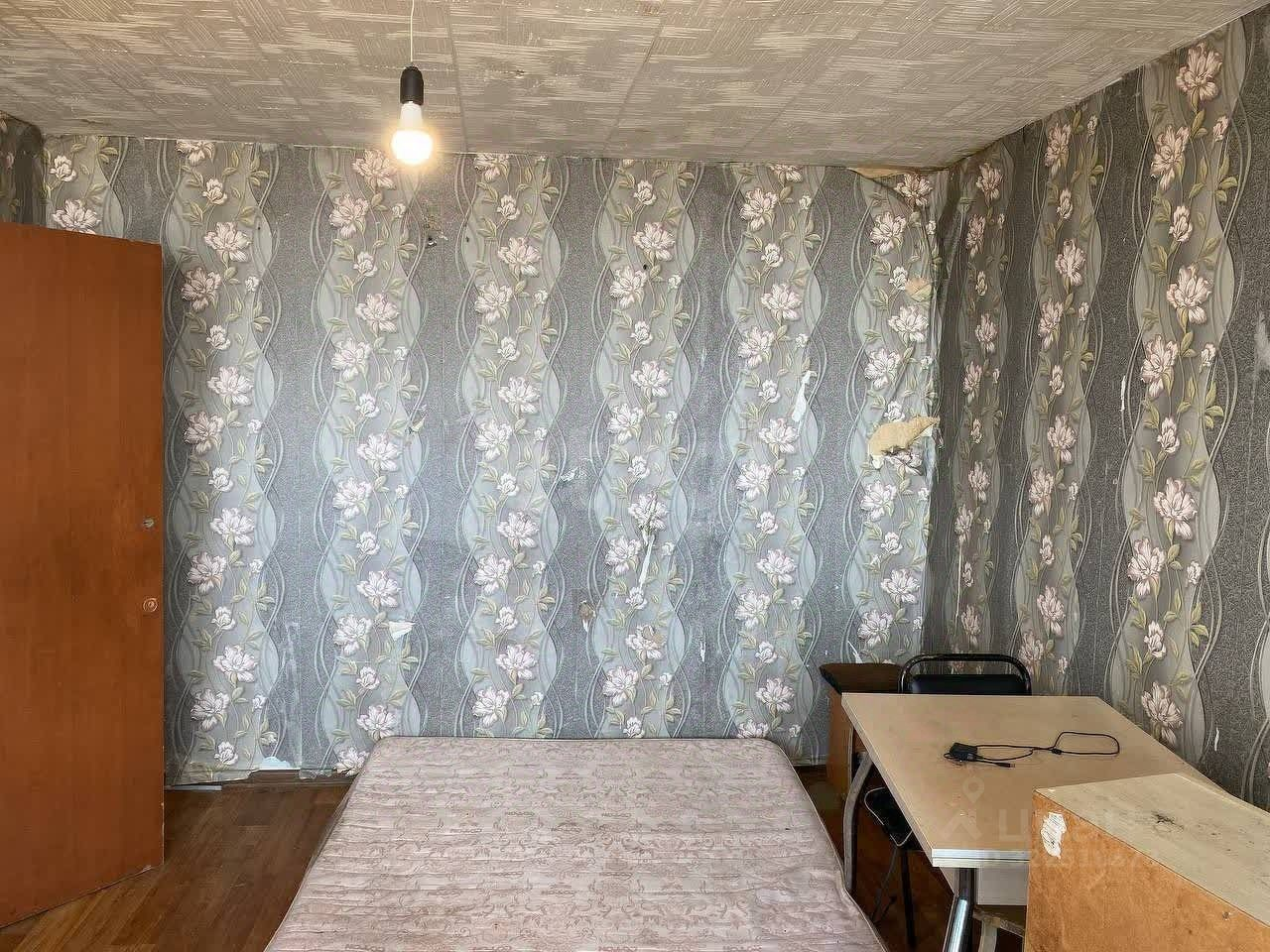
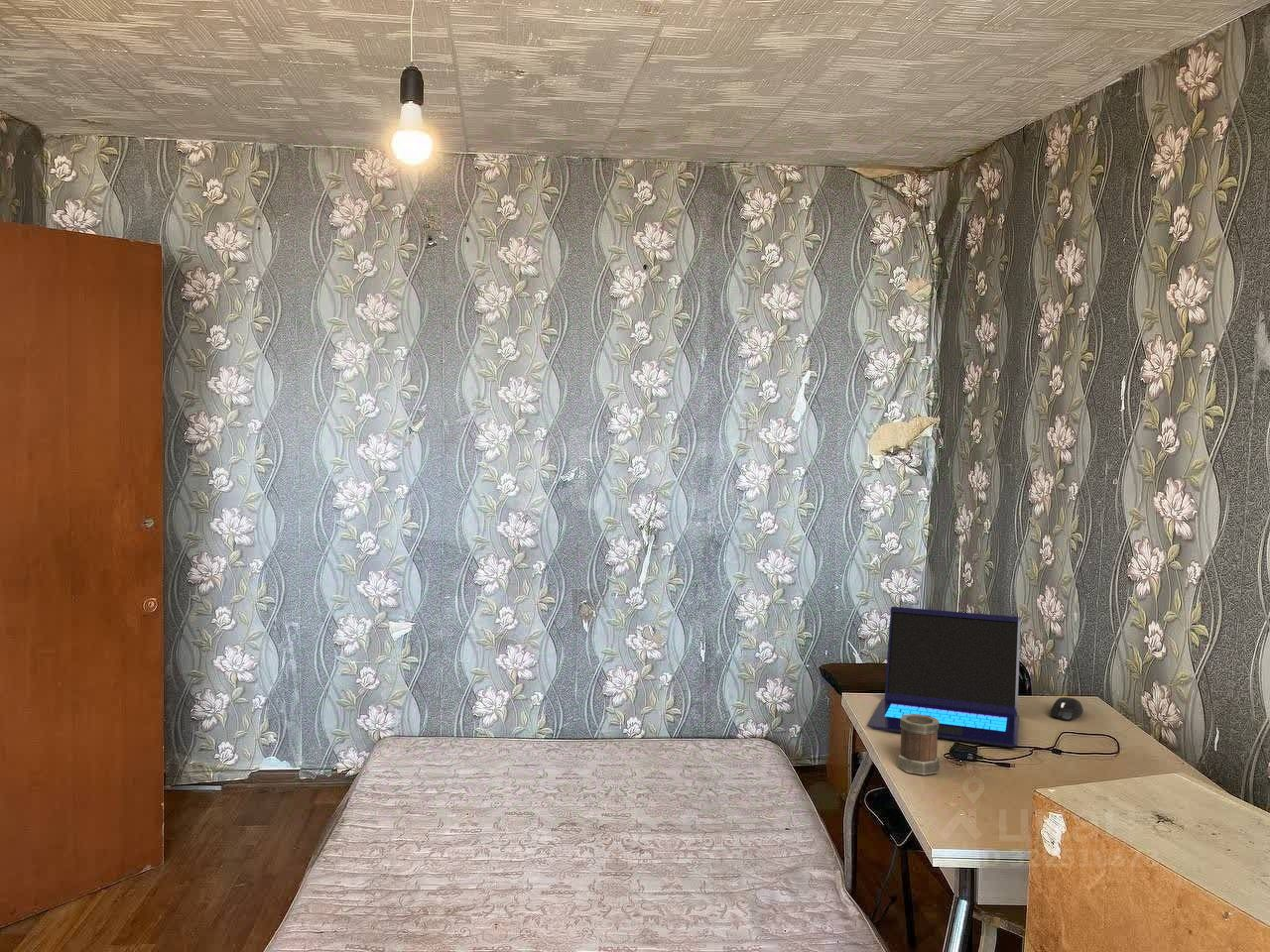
+ laptop (947, 670)
+ mouse (1068, 706)
+ mug (922, 742)
